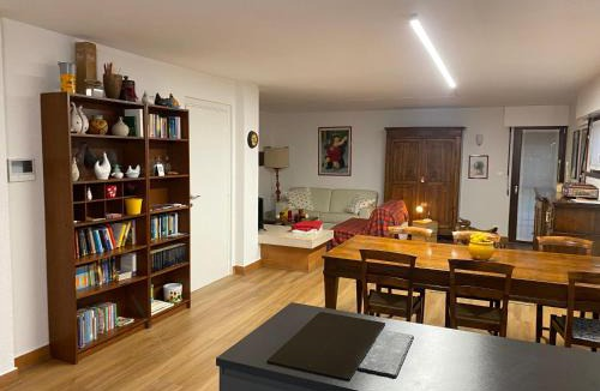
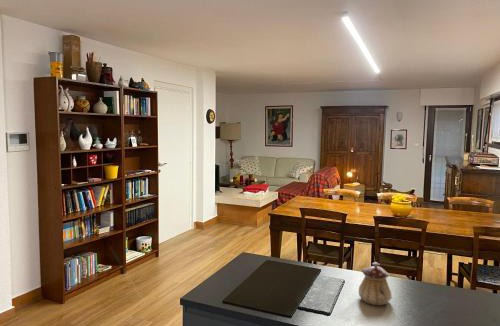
+ teapot (376, 281)
